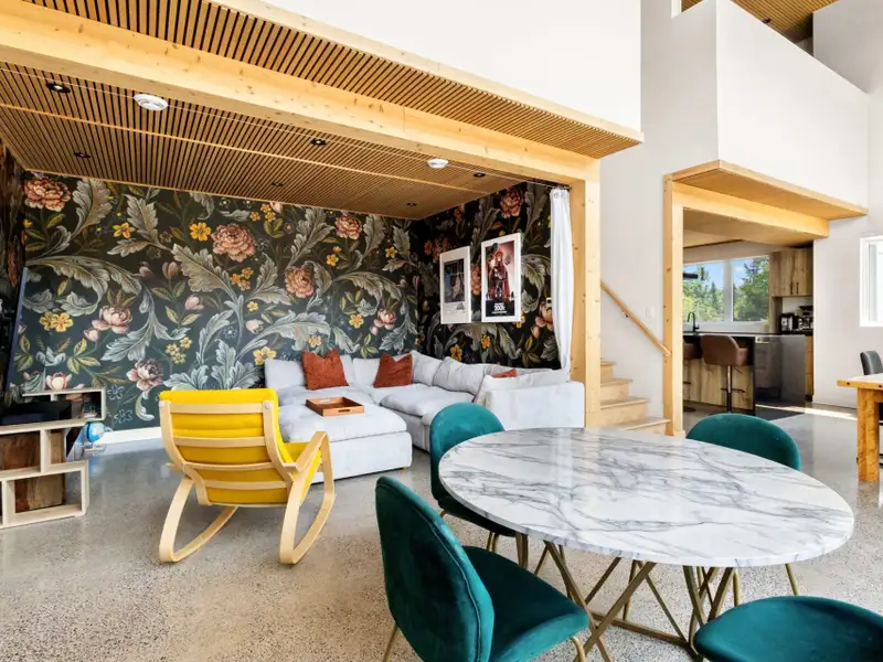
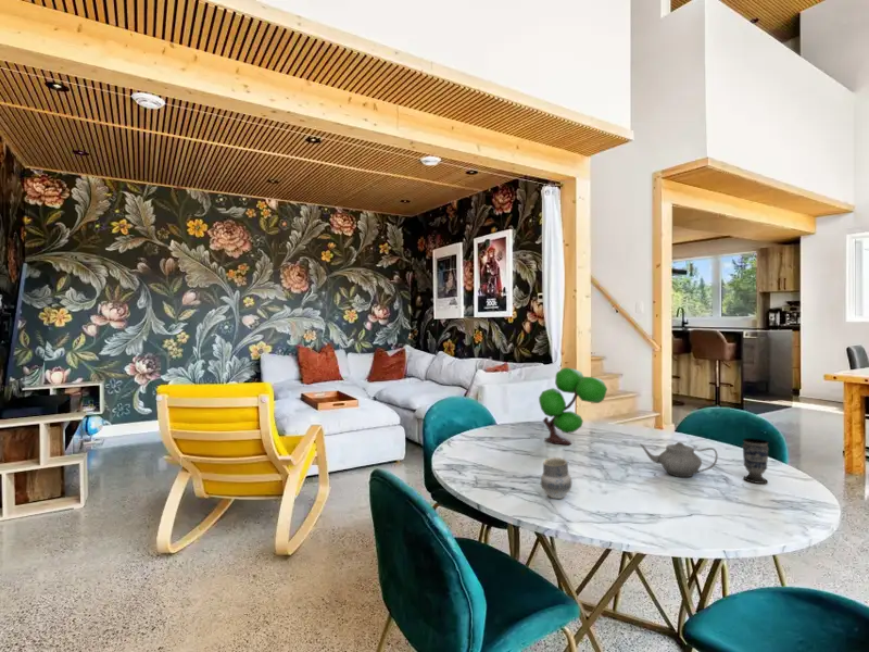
+ teapot (677, 457)
+ cup (555, 477)
+ cup (755, 460)
+ plant (571, 404)
